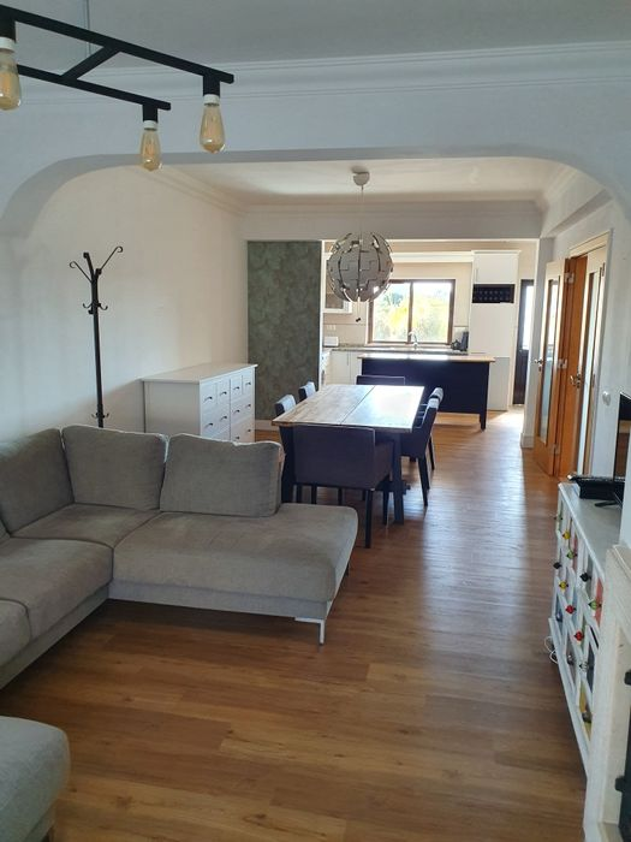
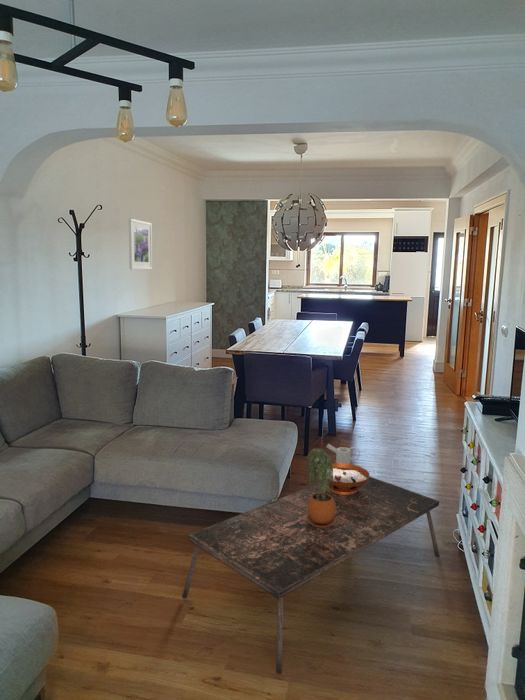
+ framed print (141, 245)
+ potted plant (319, 487)
+ watering can (342, 453)
+ coffee table (321, 546)
+ decorative bowl (343, 480)
